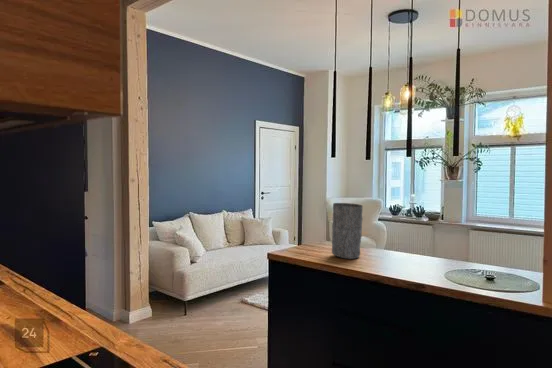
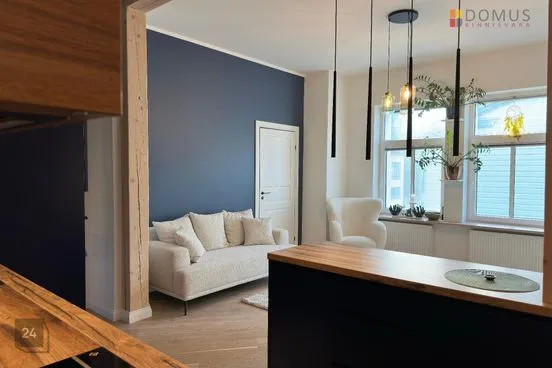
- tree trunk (347, 230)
